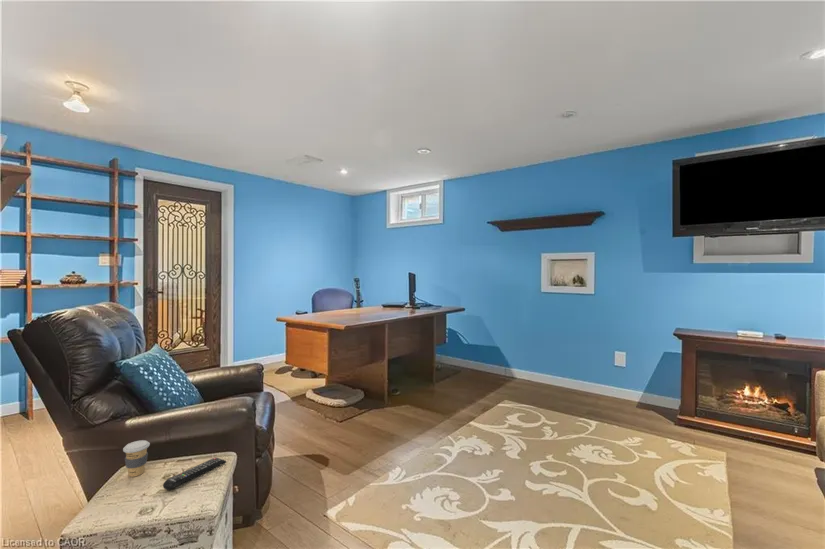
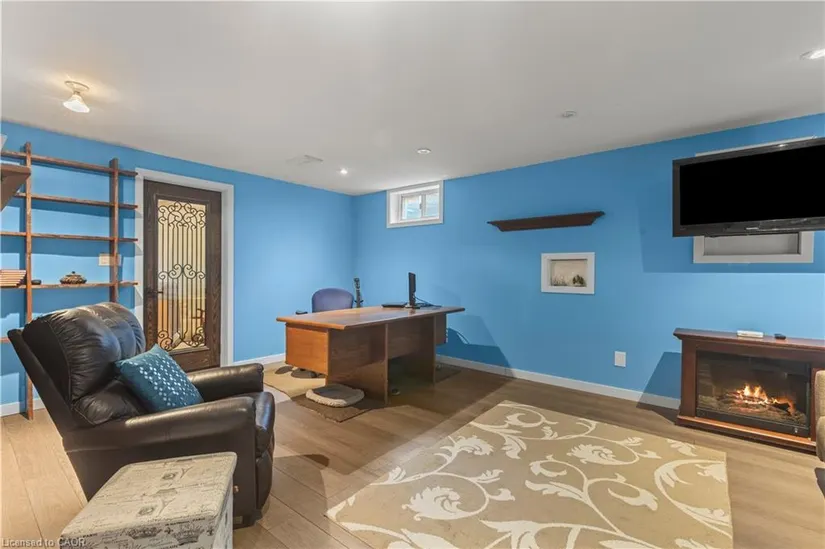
- coffee cup (136, 458)
- remote control (196, 471)
